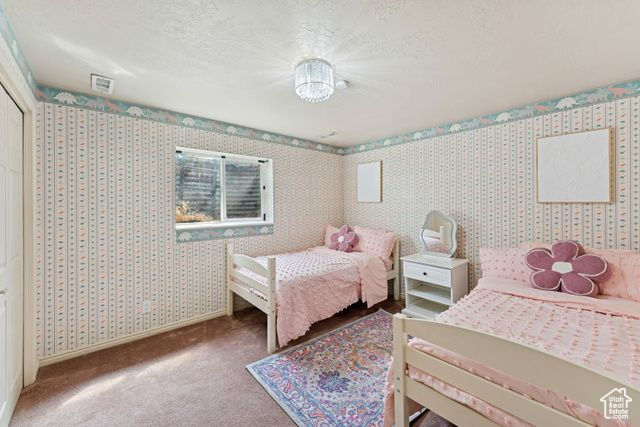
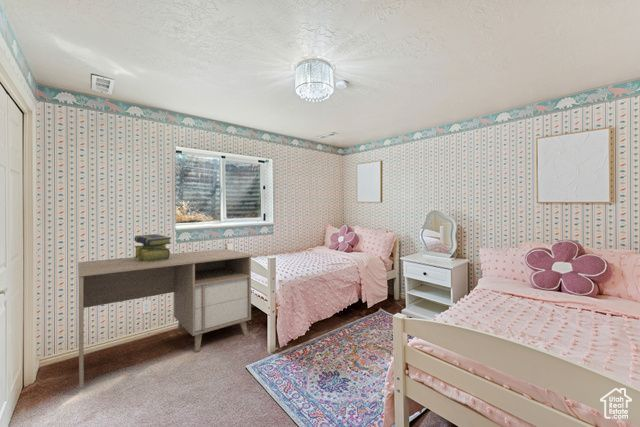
+ stack of books (153, 246)
+ desk (174, 301)
